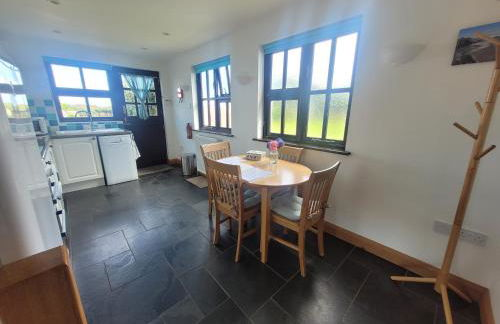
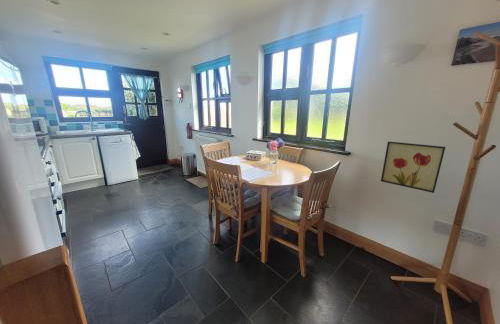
+ wall art (410, 165)
